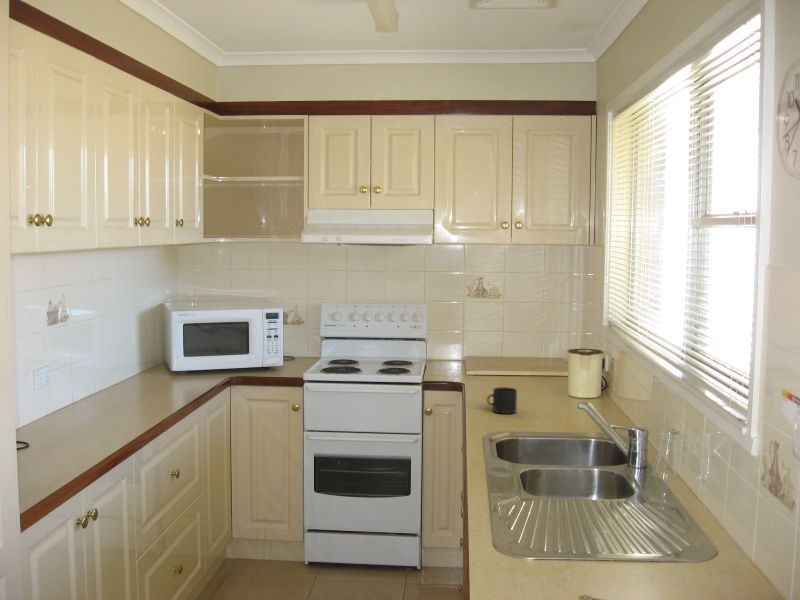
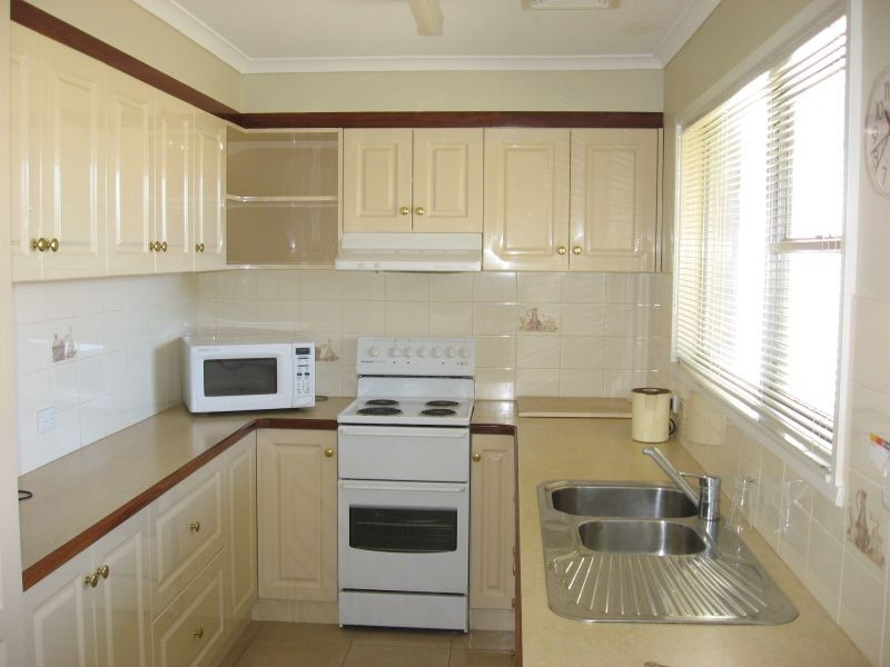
- mug (501, 400)
